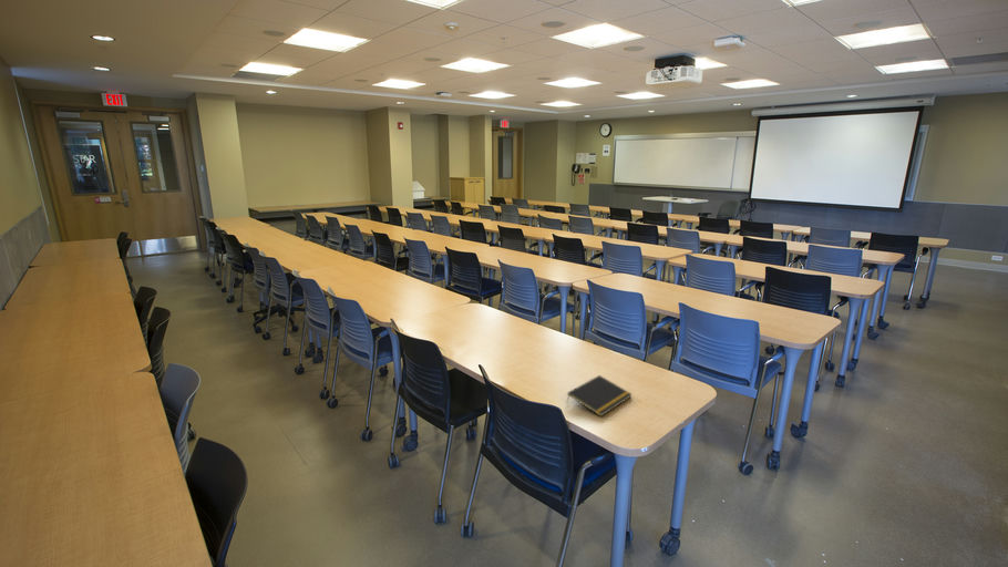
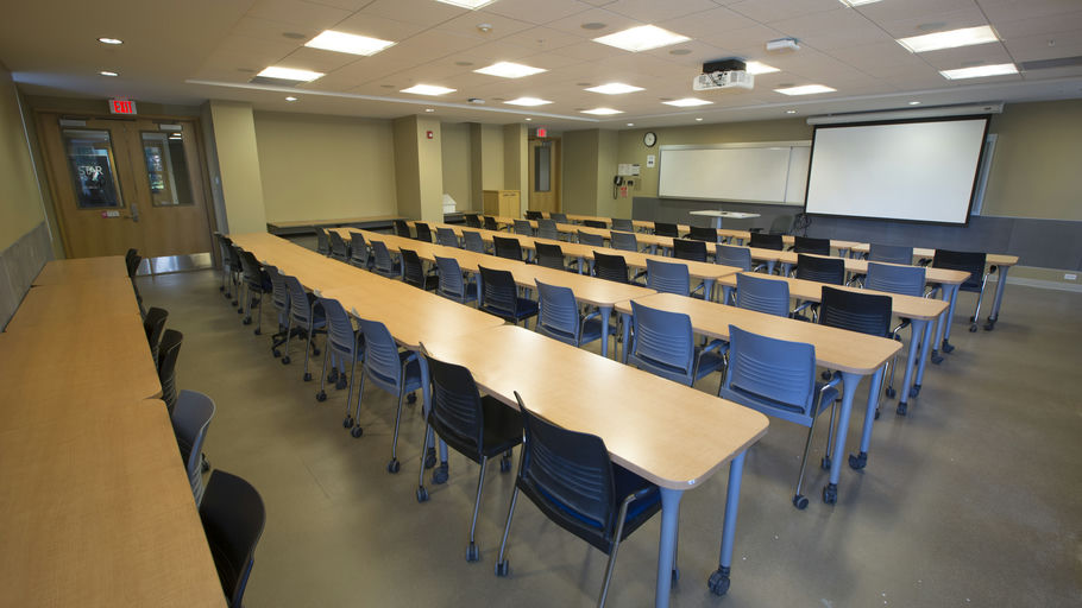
- notepad (599, 394)
